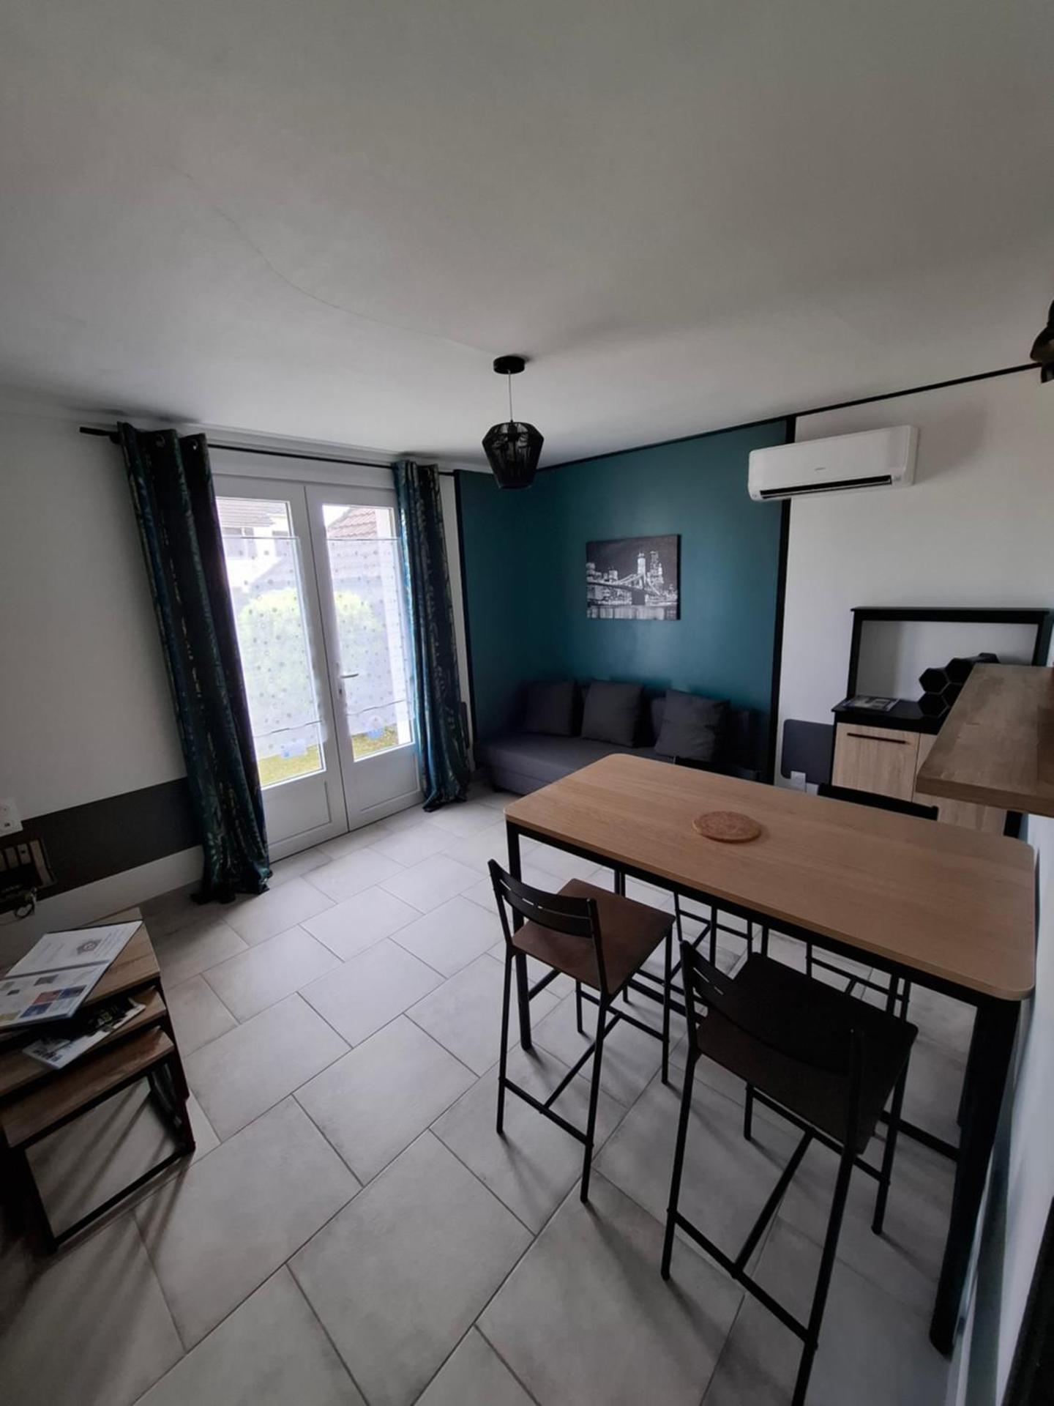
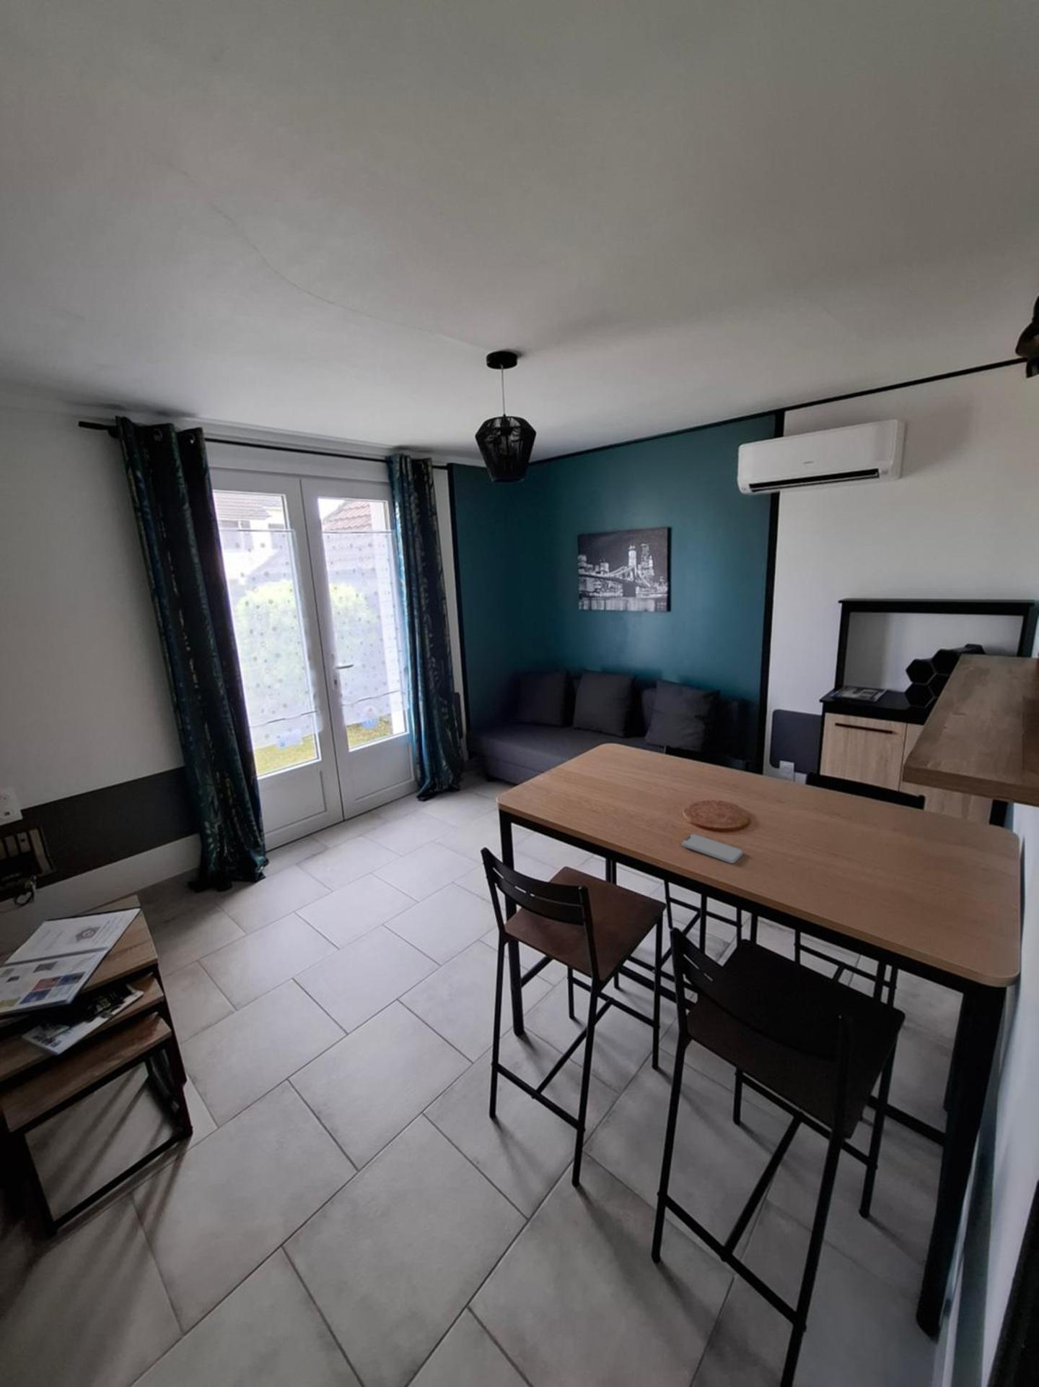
+ smartphone (712, 847)
